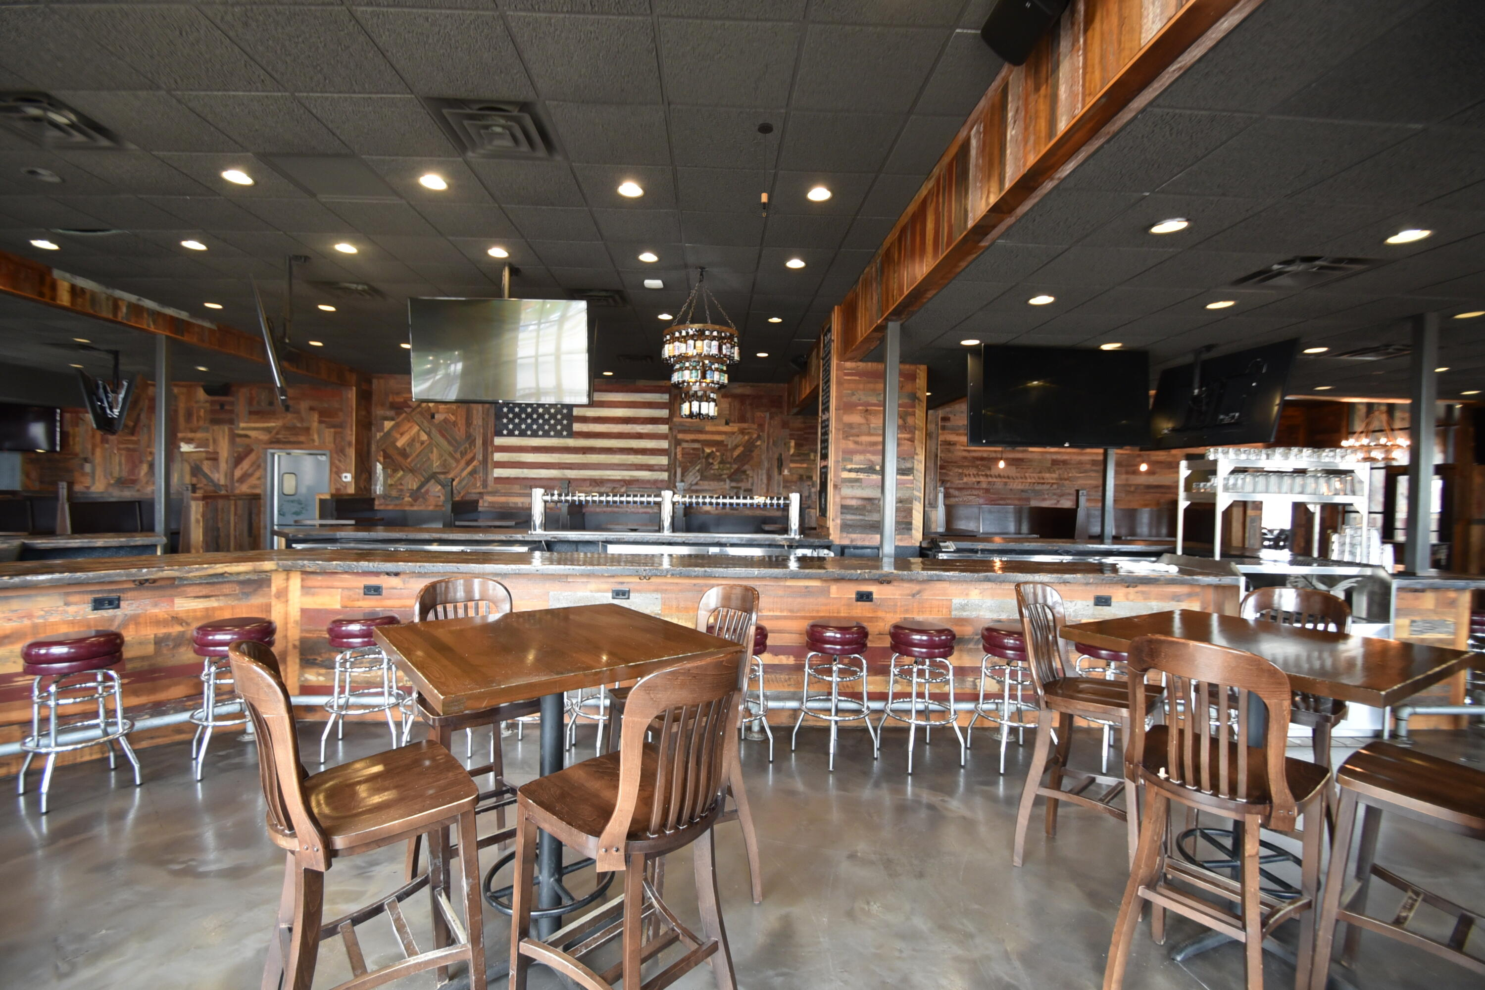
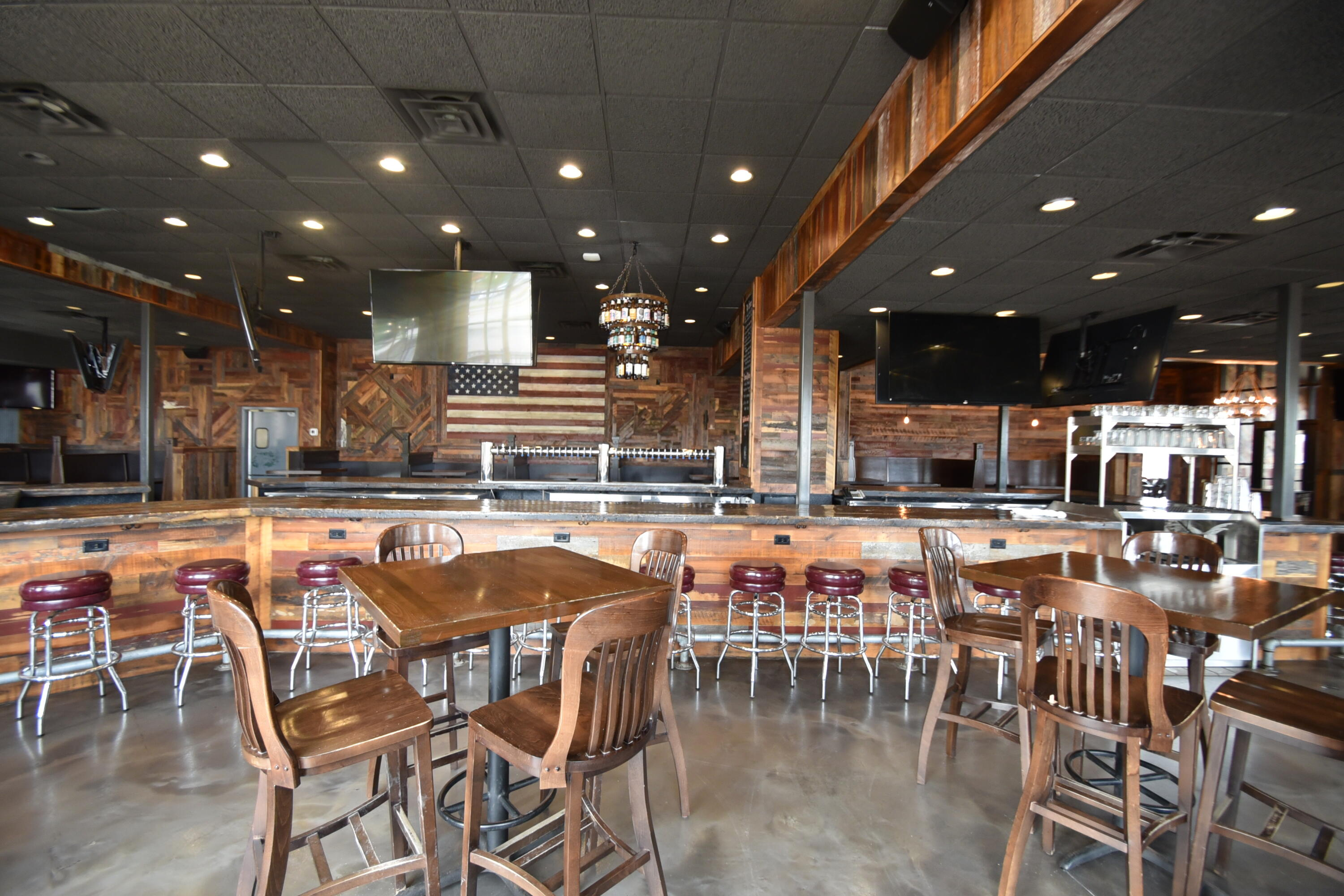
- pendant light (765, 172)
